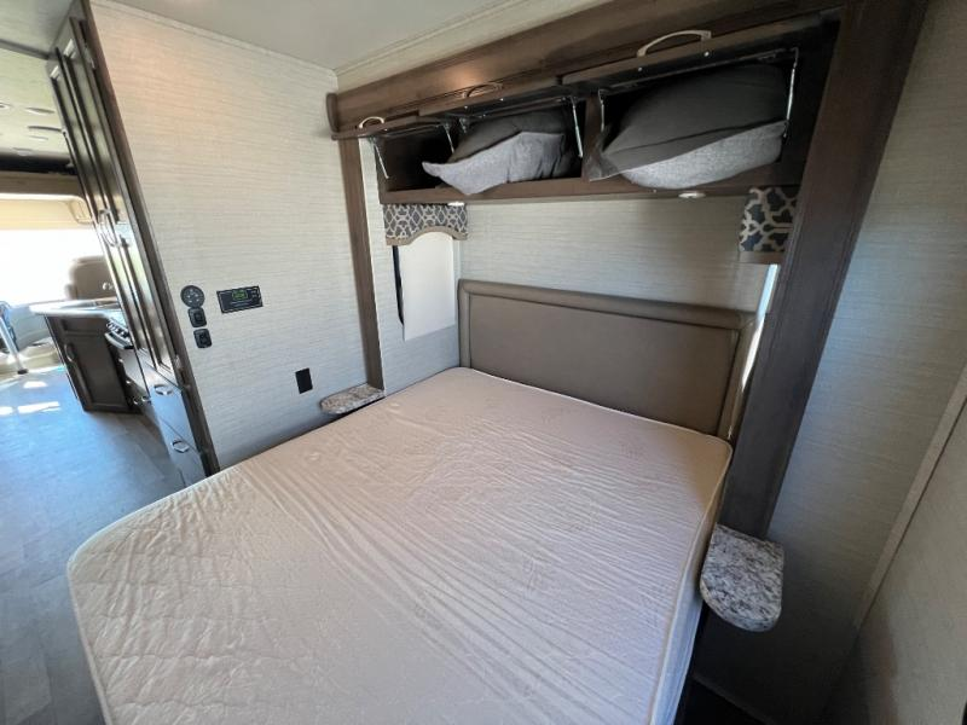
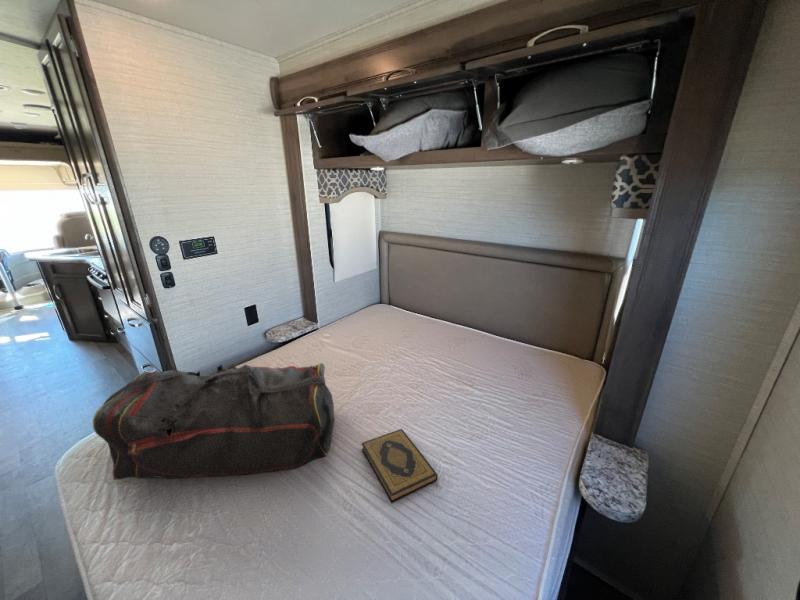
+ hardback book (397, 460)
+ duffel bag (226, 405)
